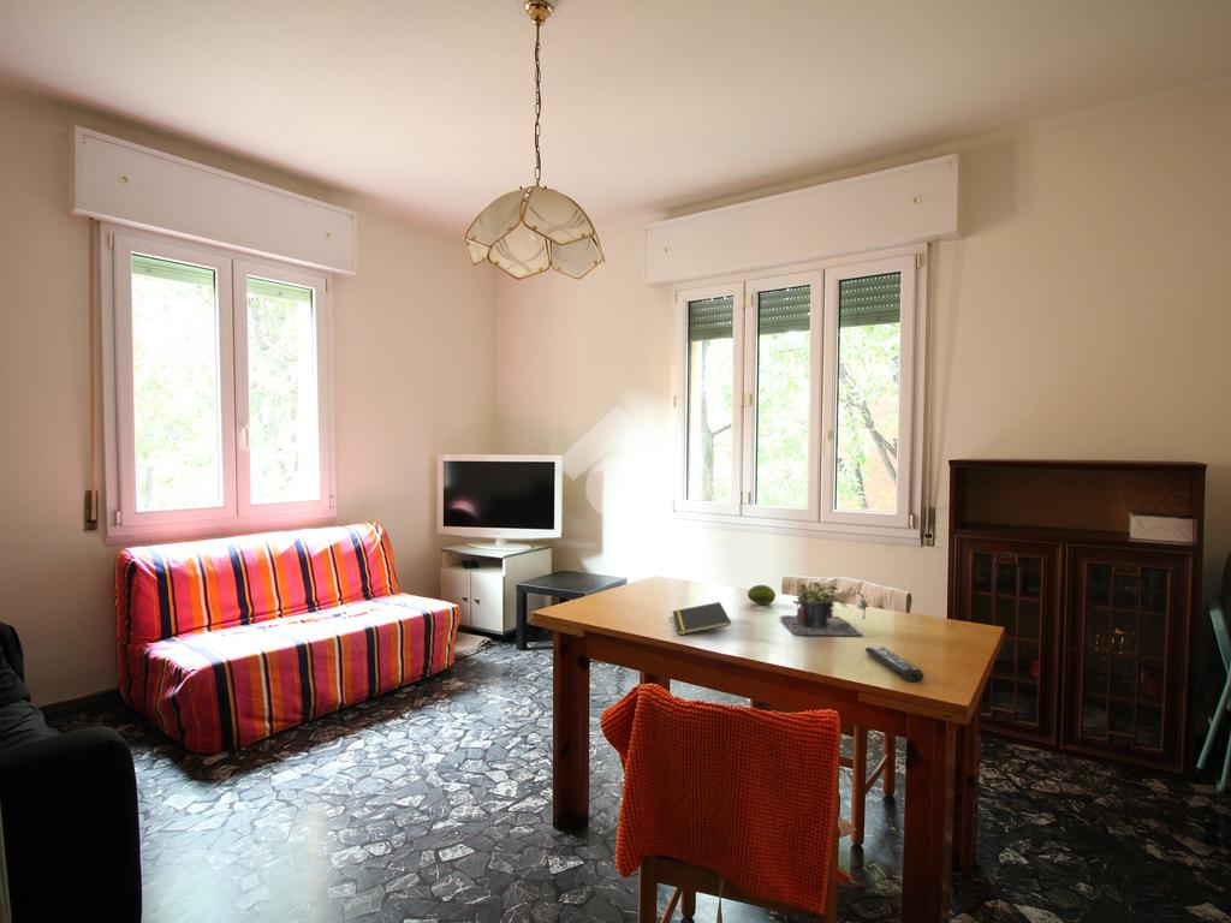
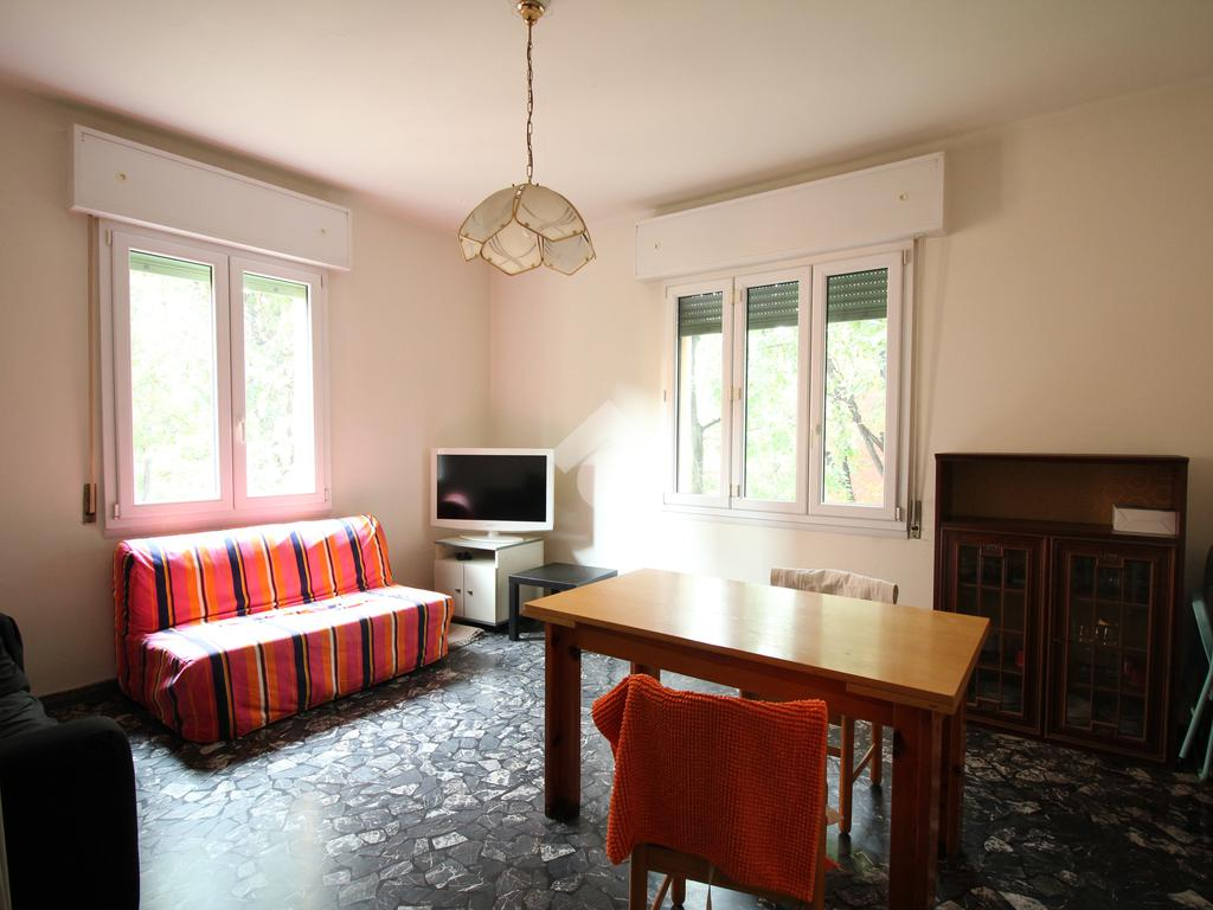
- notepad (700, 617)
- plant (820, 603)
- remote control (892, 662)
- fruit (761, 594)
